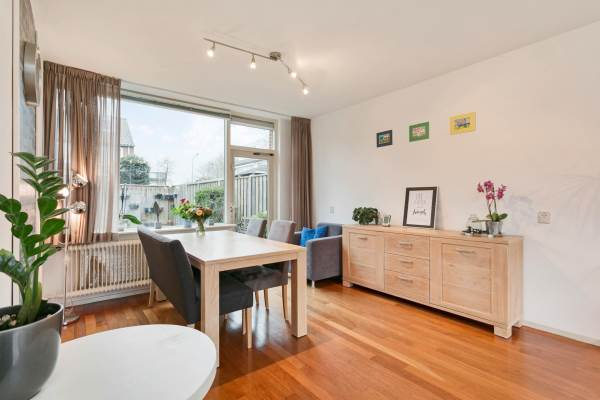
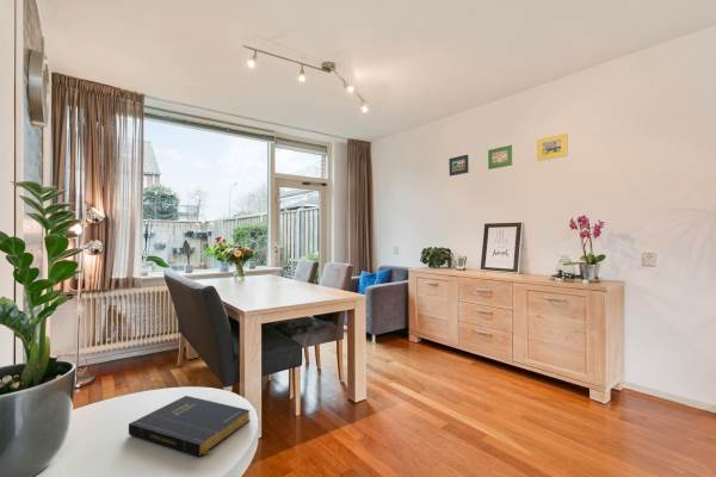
+ book (193, 422)
